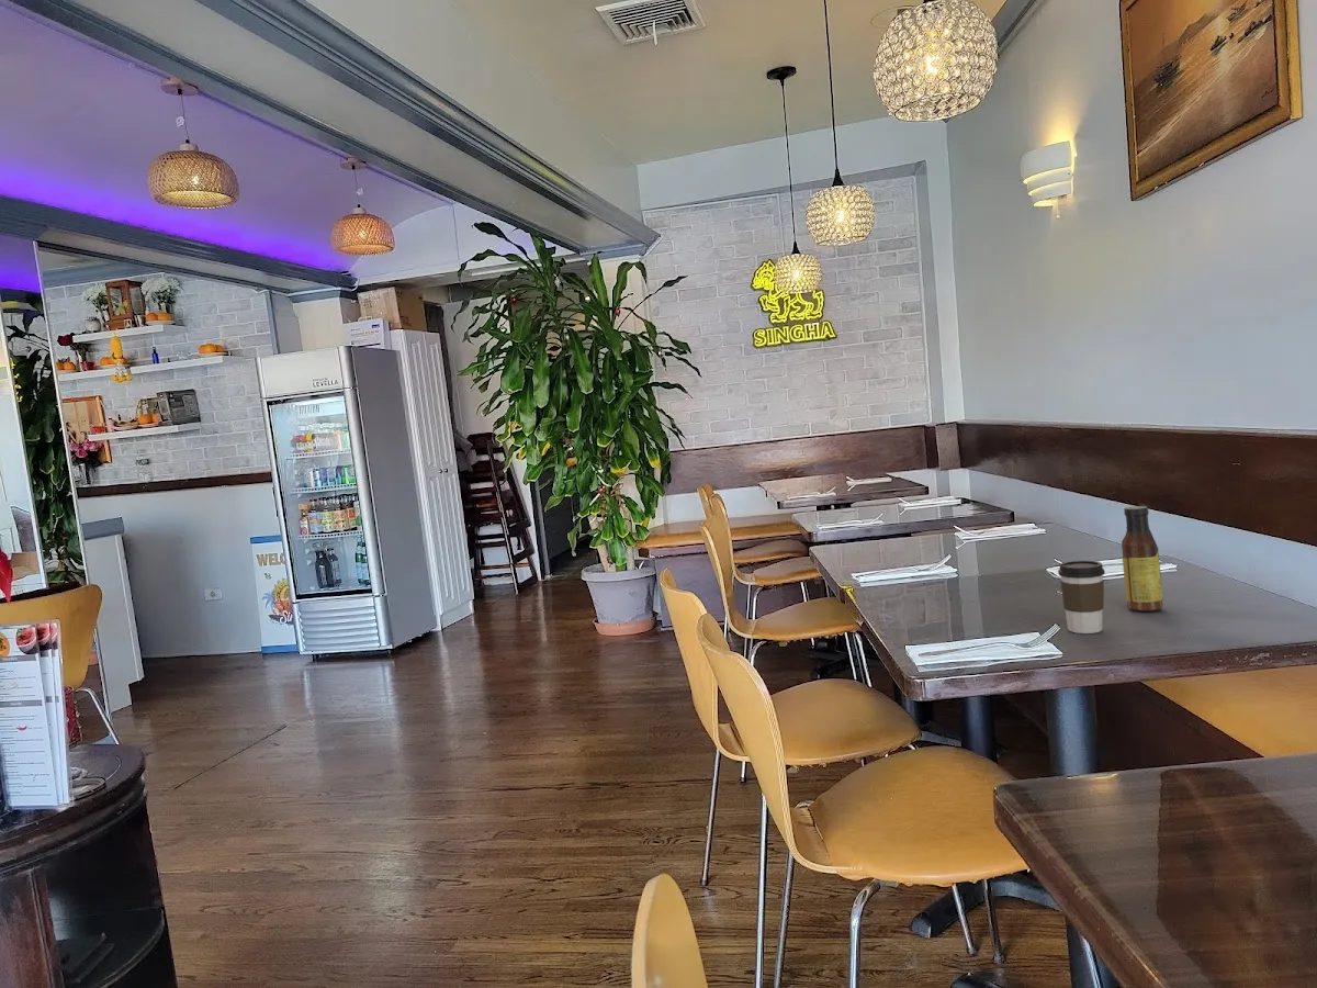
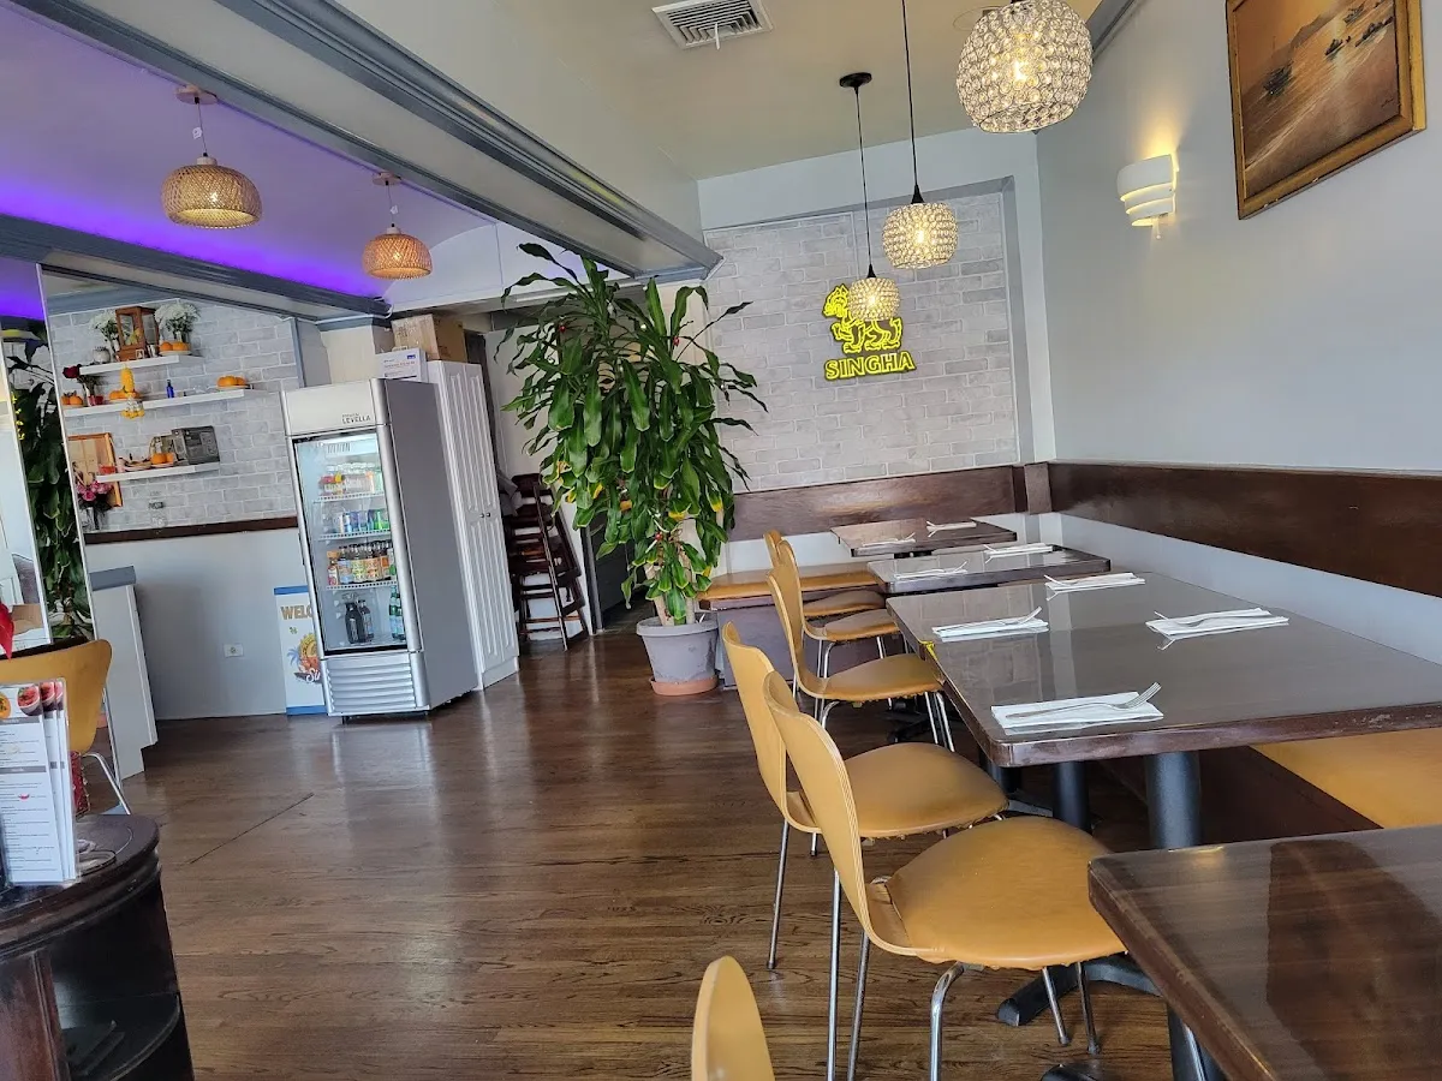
- sauce bottle (1140, 558)
- coffee cup (1082, 596)
